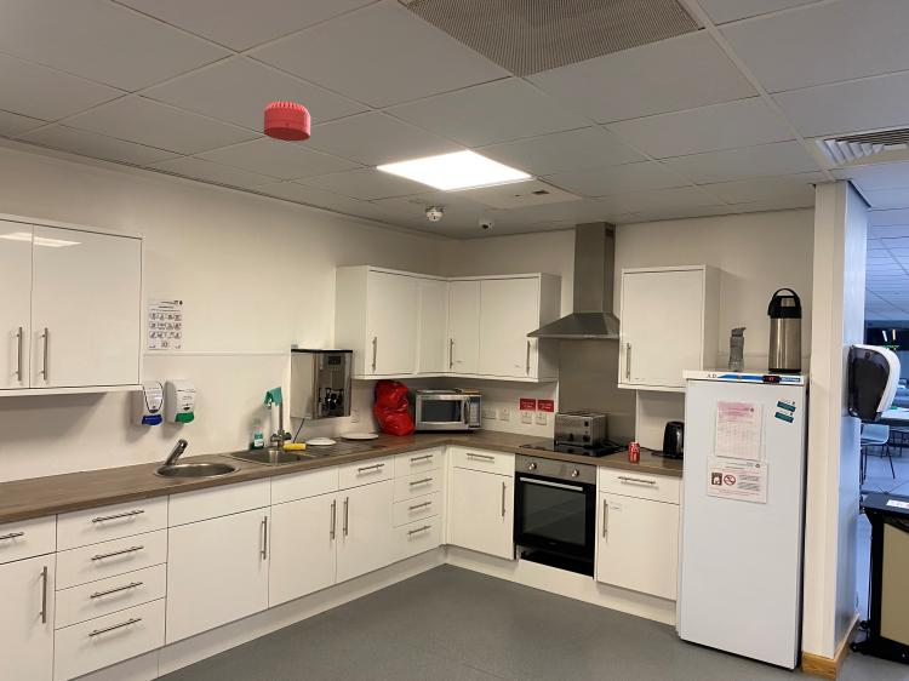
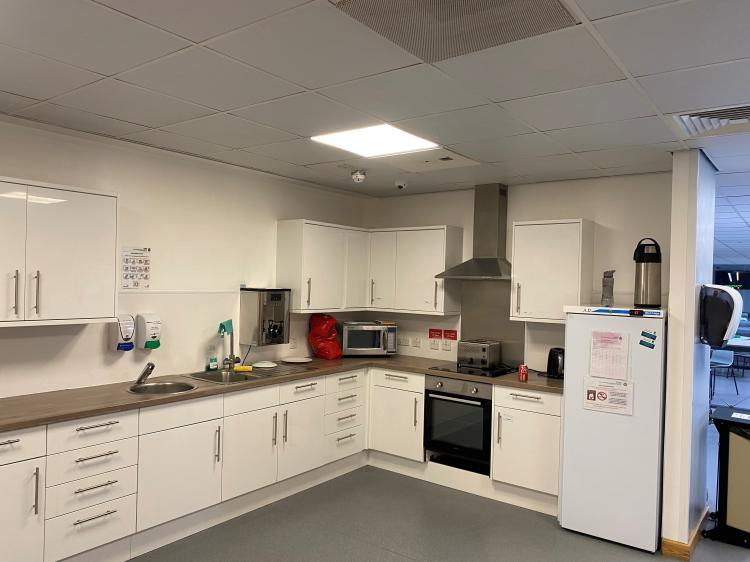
- smoke detector (287, 120)
